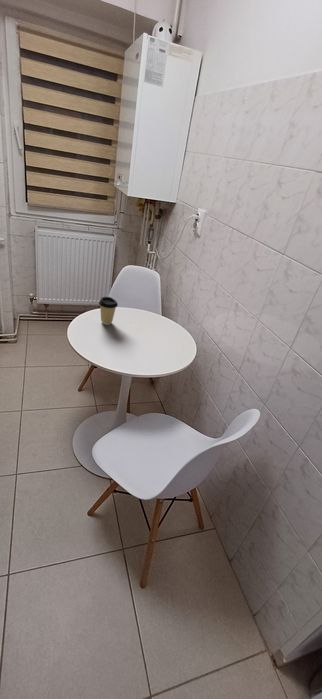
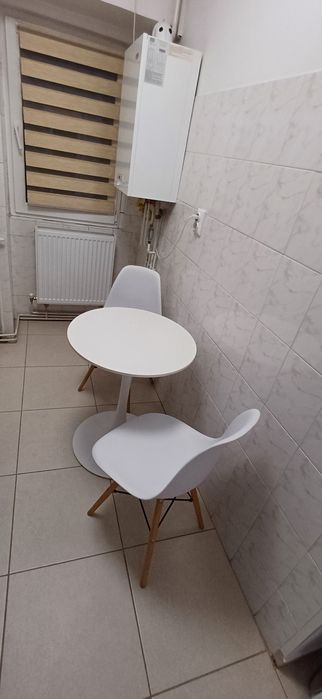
- coffee cup (107, 311)
